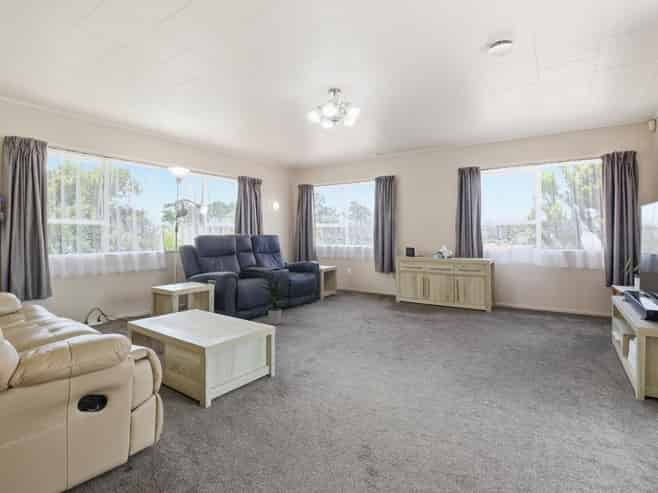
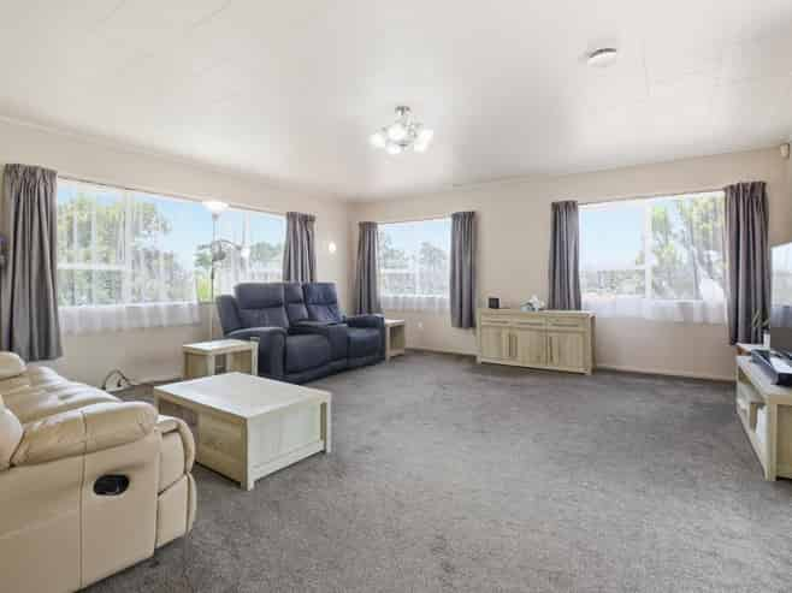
- indoor plant (273, 298)
